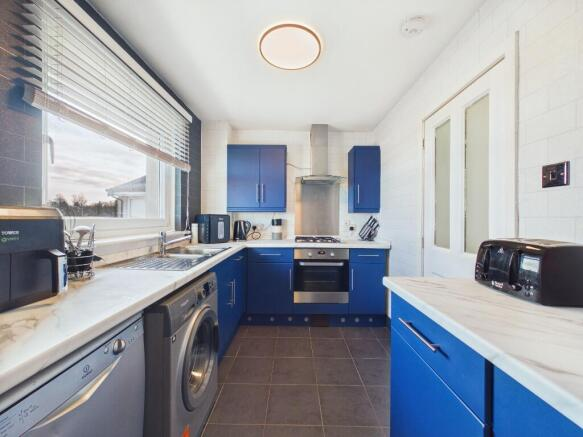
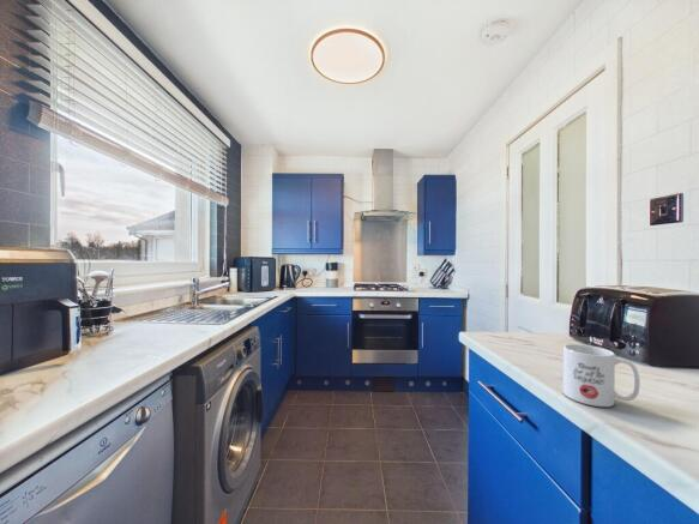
+ mug (598, 374)
